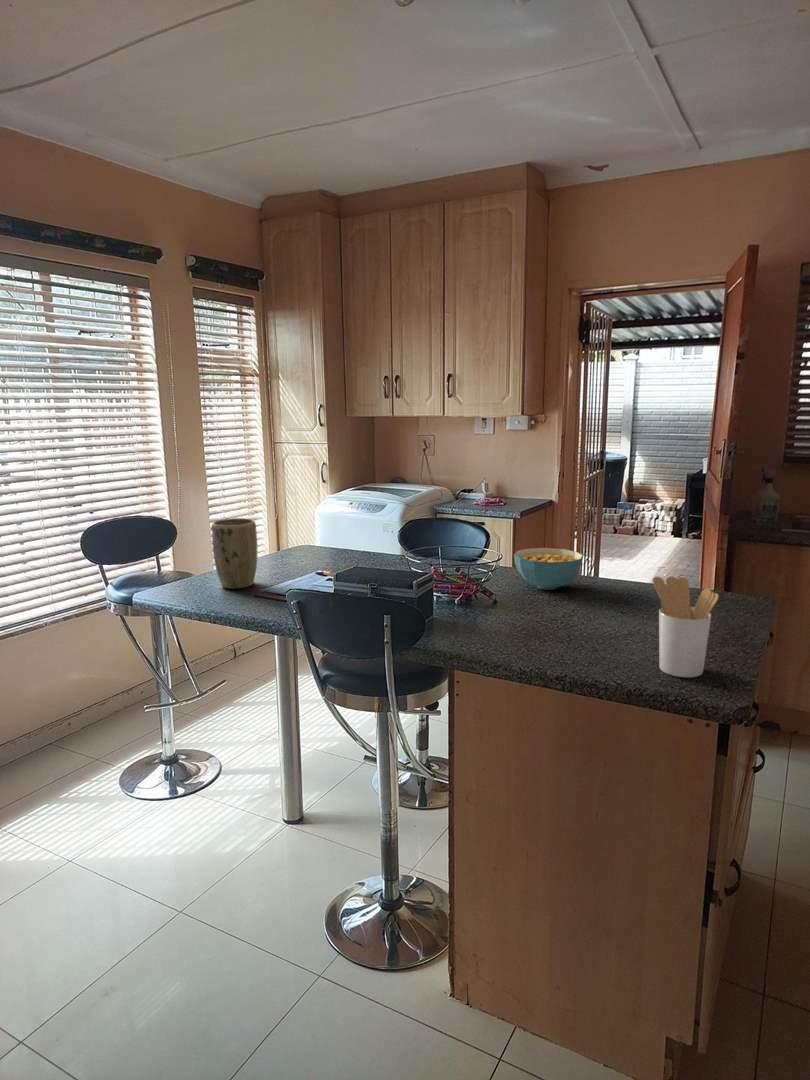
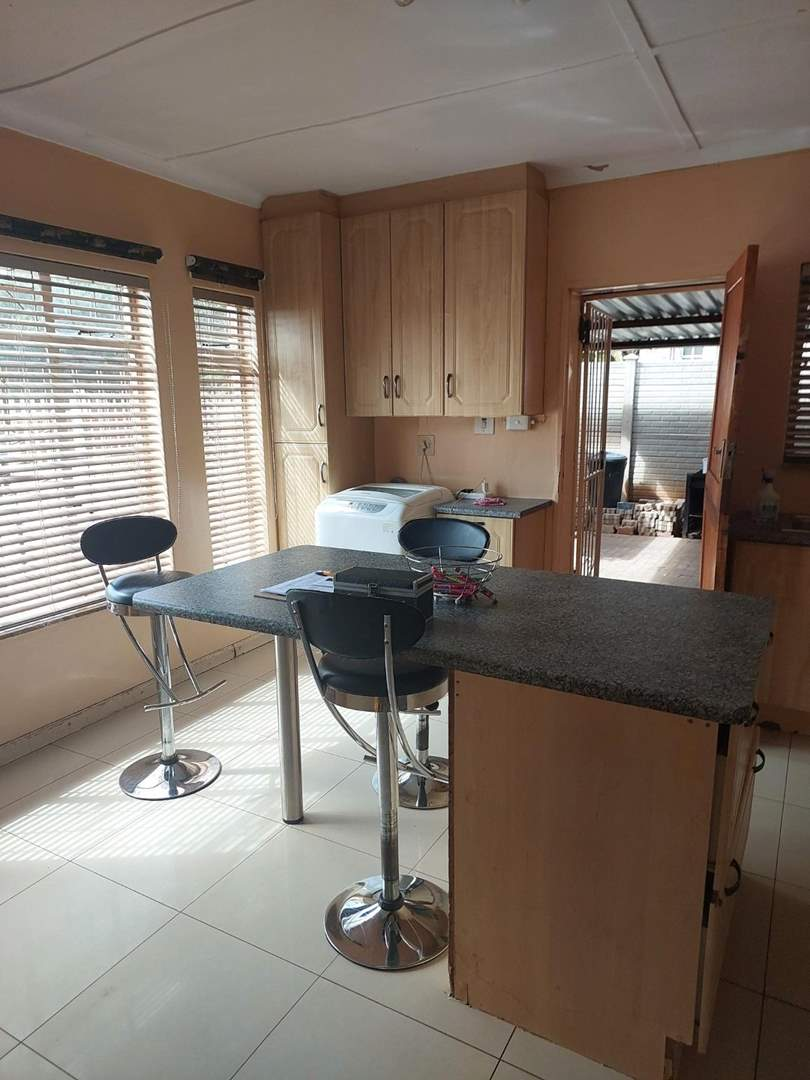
- utensil holder (678, 623)
- cereal bowl (548, 570)
- plant pot (235, 553)
